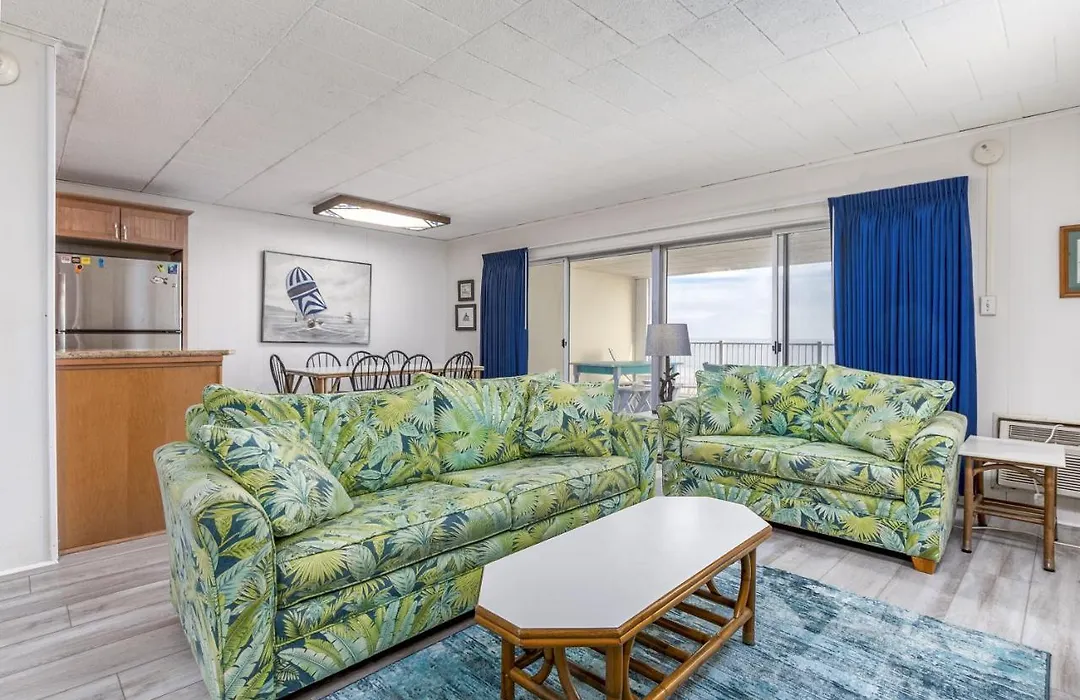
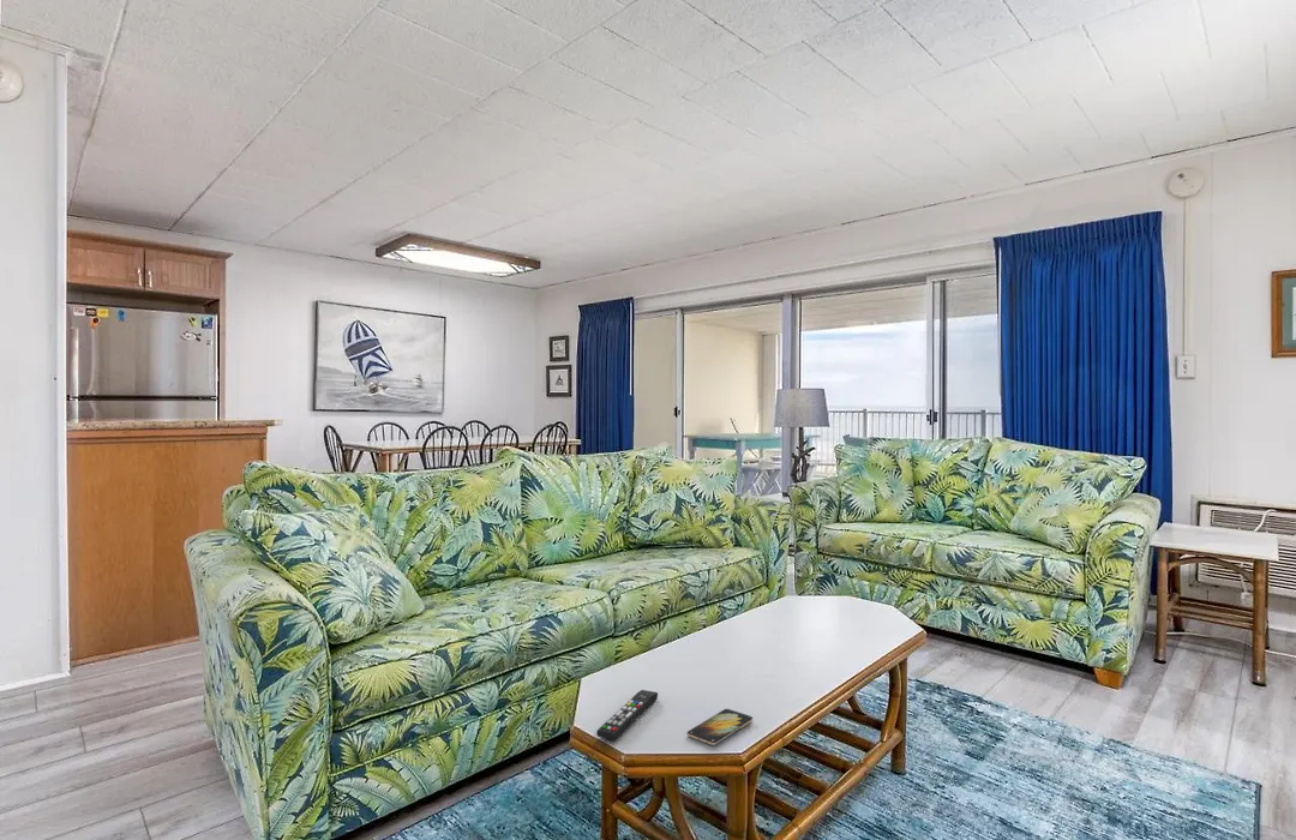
+ smartphone (720, 726)
+ remote control (629, 713)
